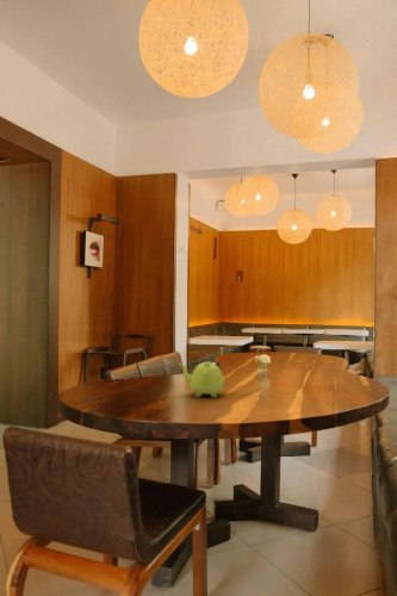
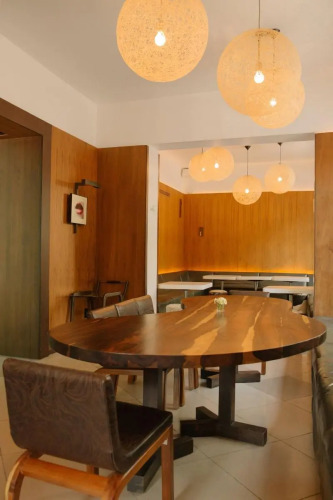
- teapot (200, 378)
